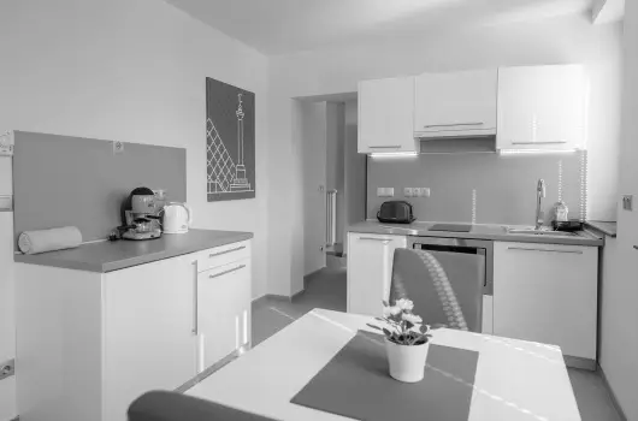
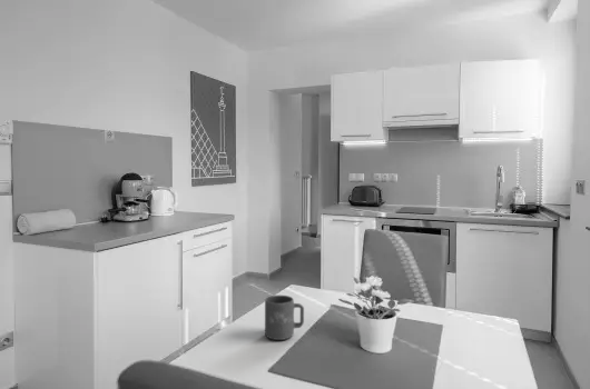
+ mug (284, 317)
